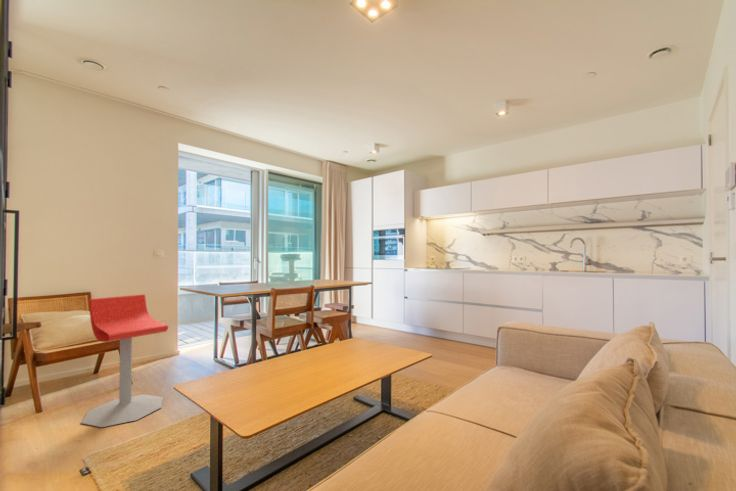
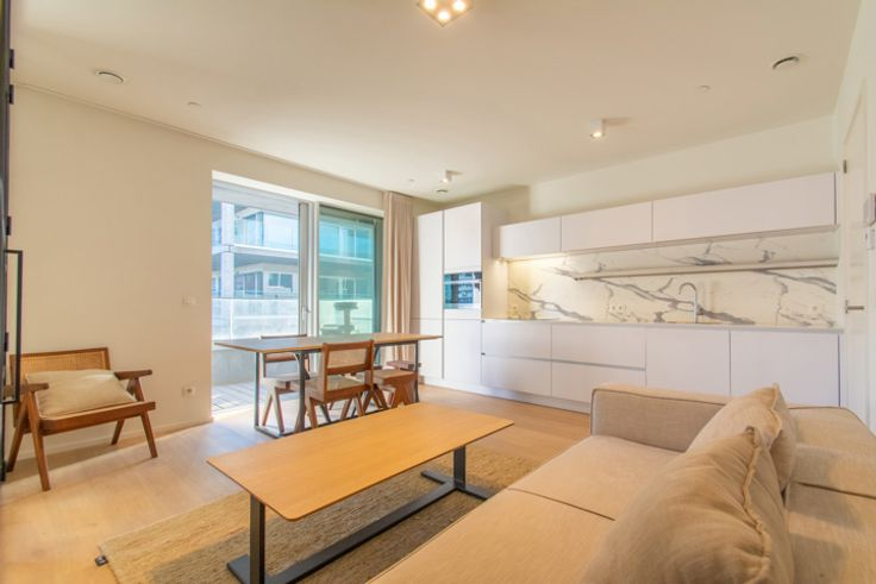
- stool (128, 355)
